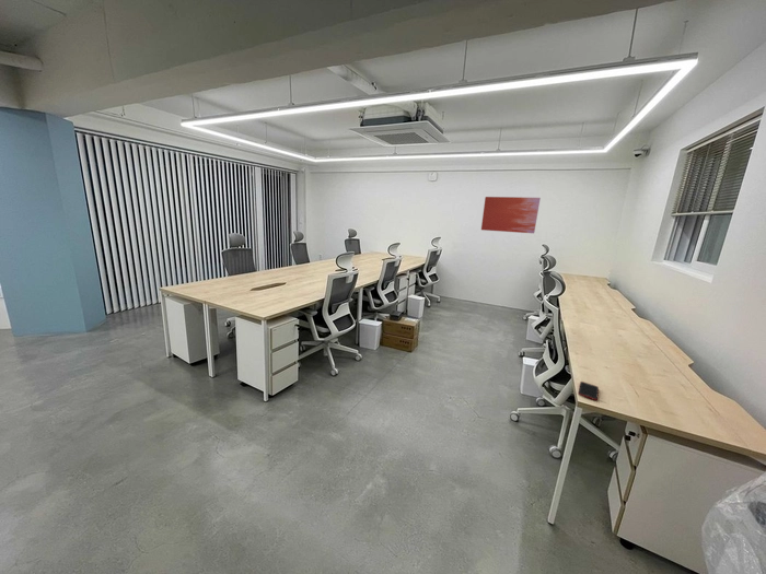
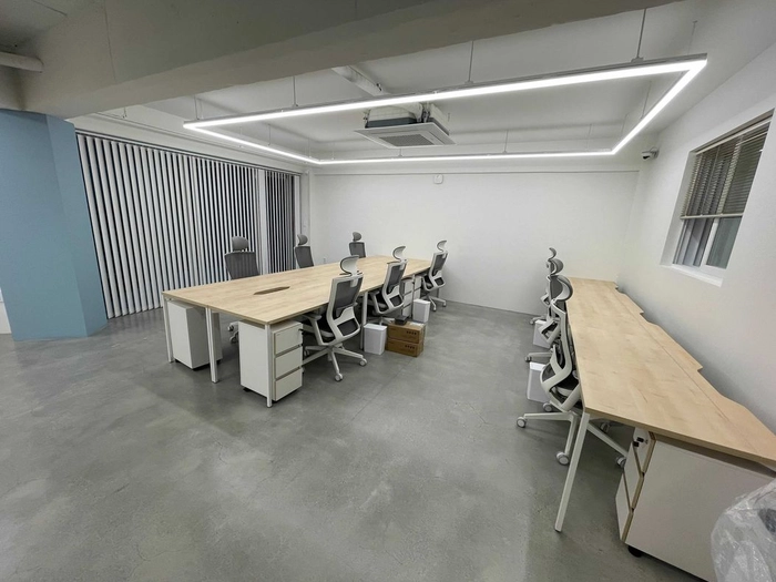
- cell phone (588, 390)
- wall art (509, 214)
